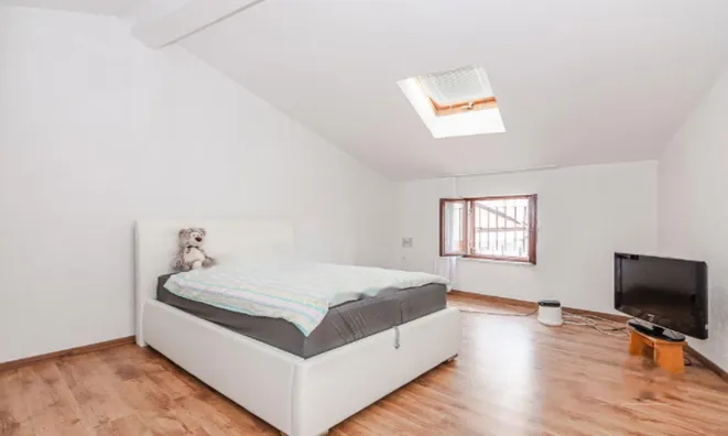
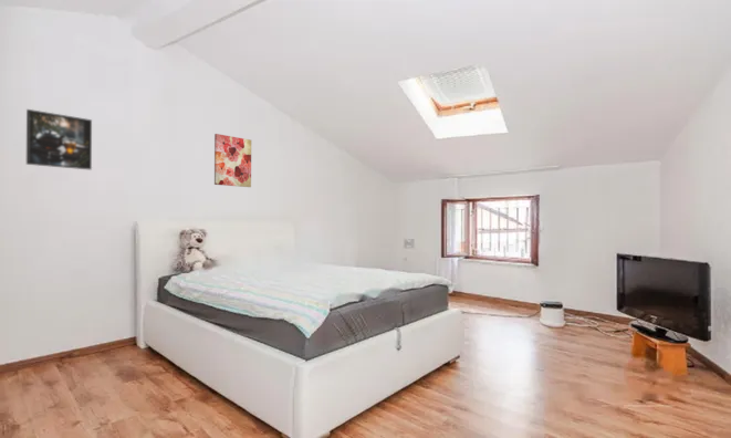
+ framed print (60, 140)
+ wall art (233, 161)
